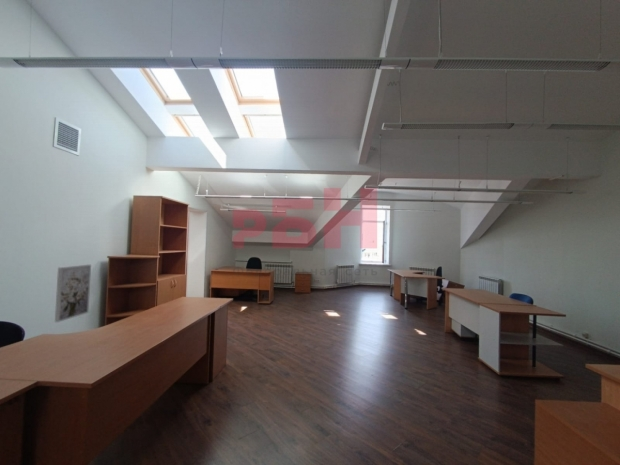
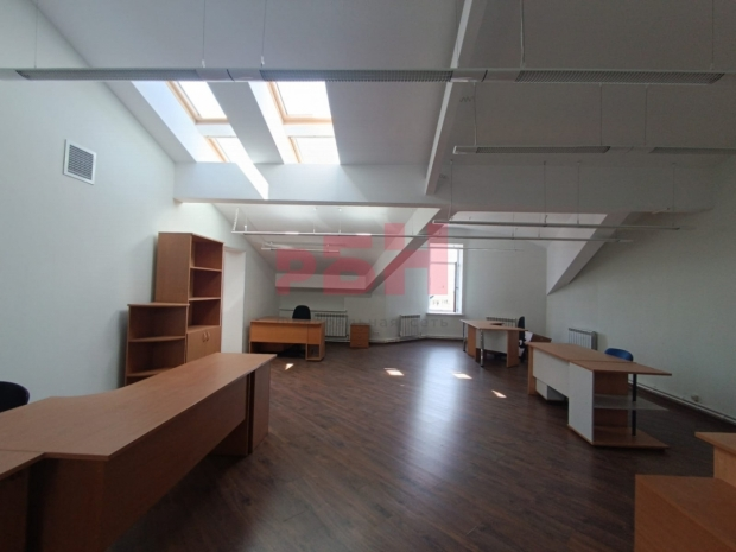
- wall art (74, 291)
